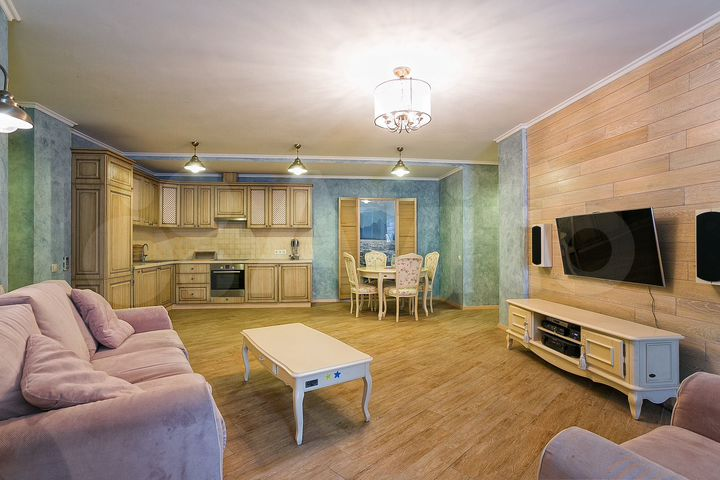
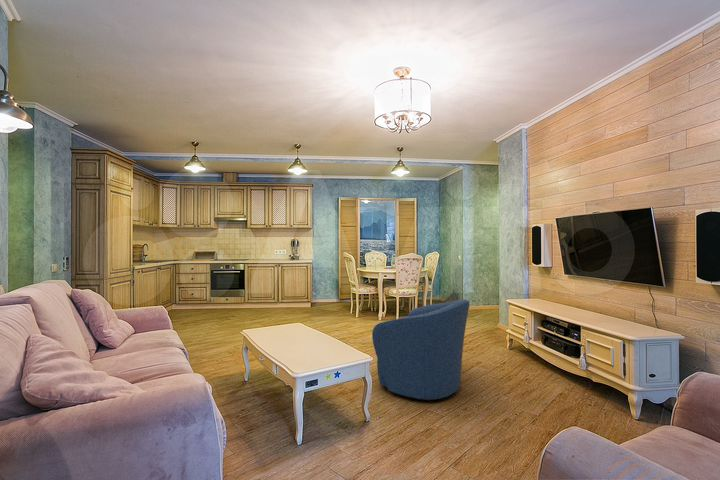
+ armchair (426, 342)
